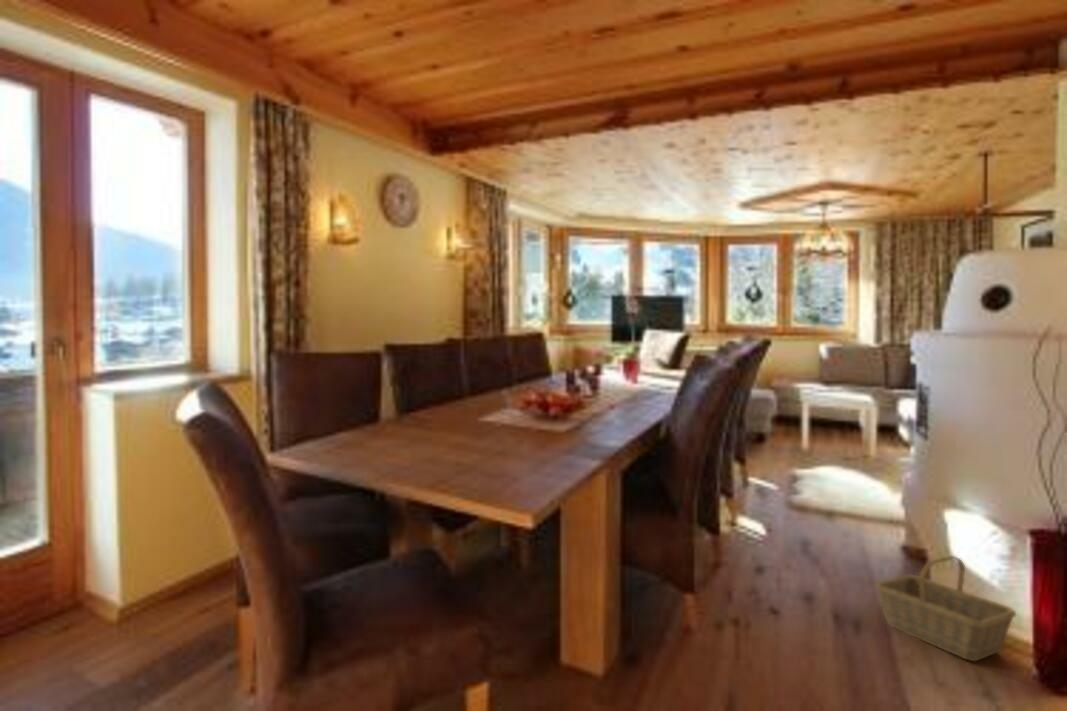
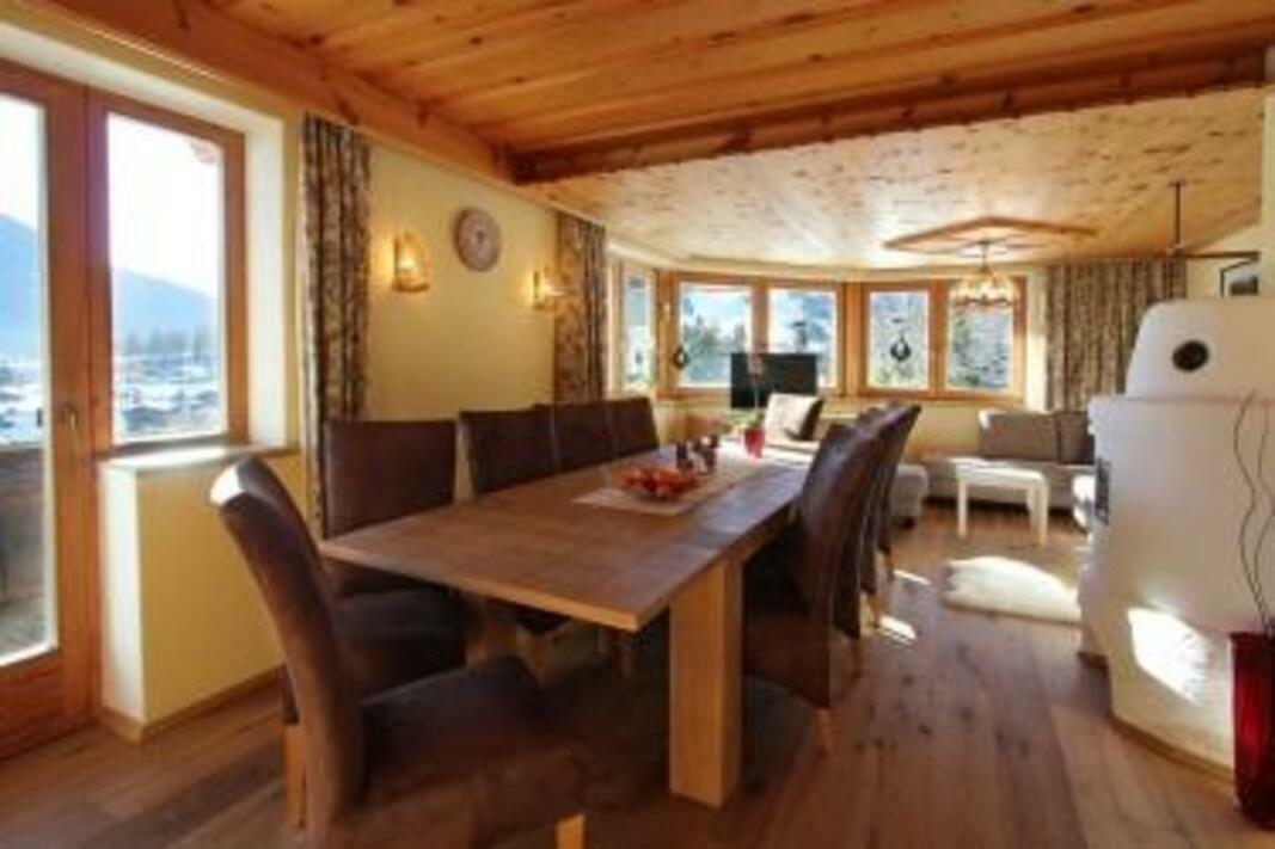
- basket (941, 598)
